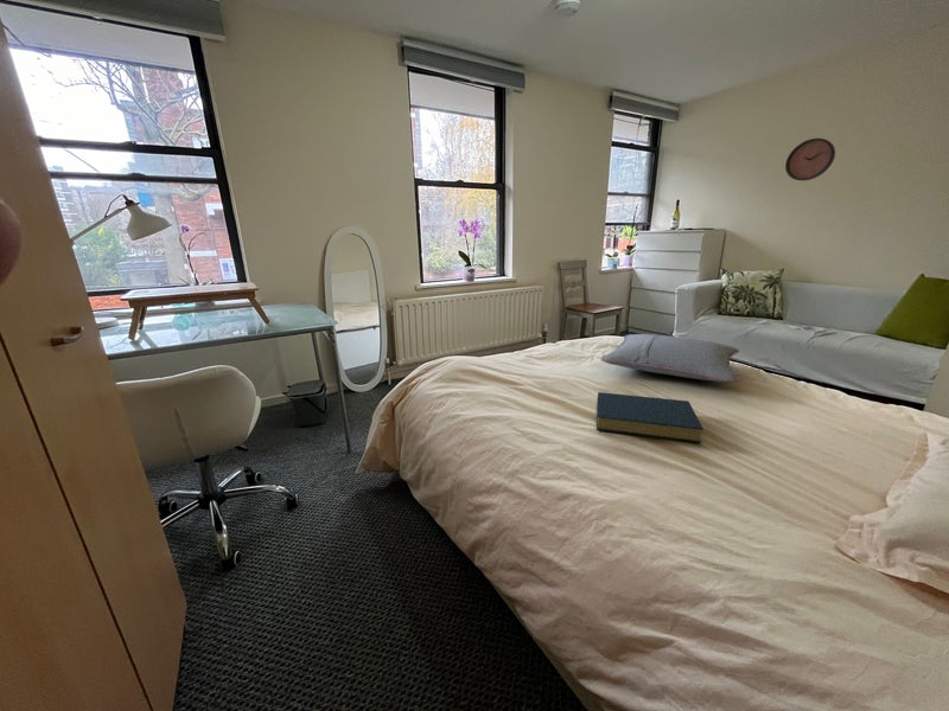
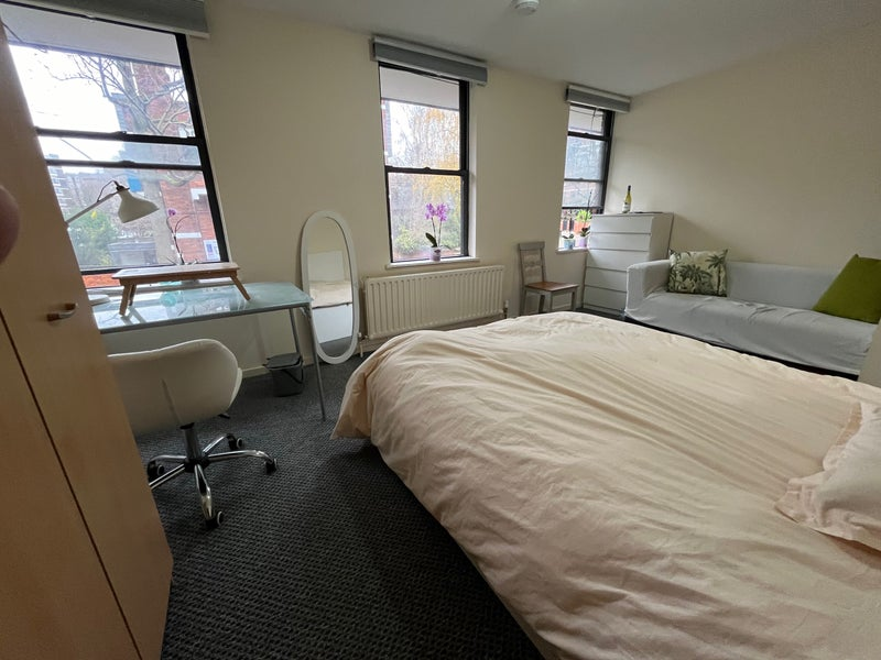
- pillow (670, 354)
- hardback book (643, 414)
- clock (809, 160)
